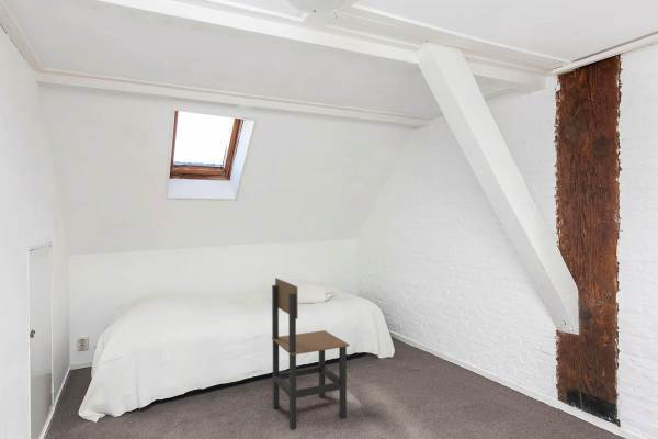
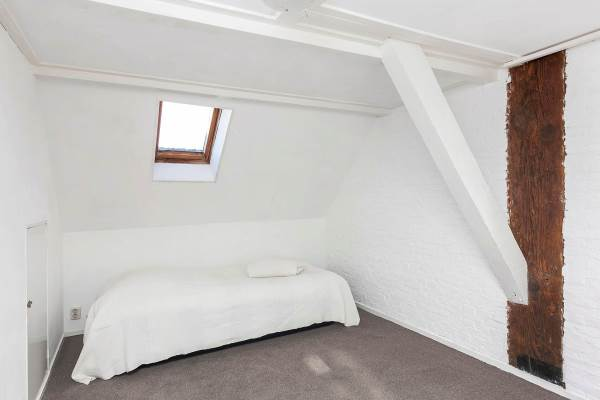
- wooden chair (309, 346)
